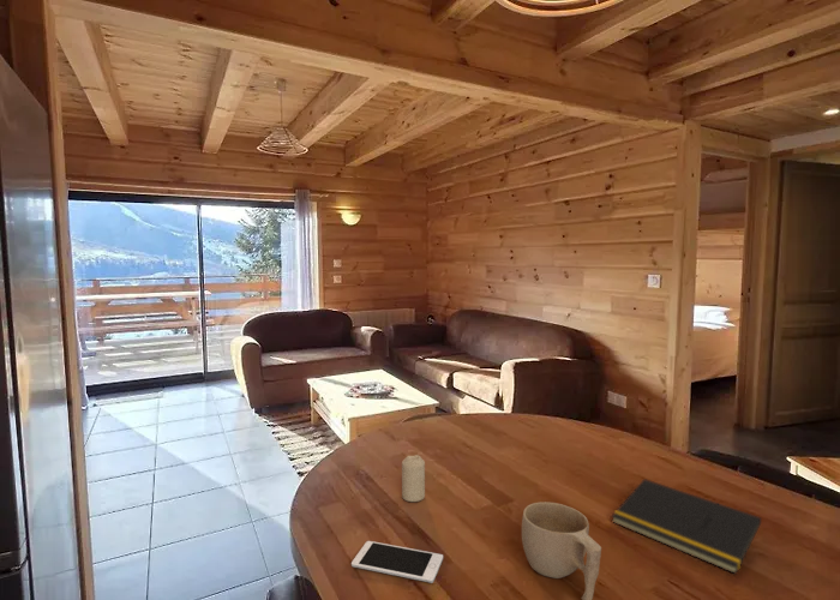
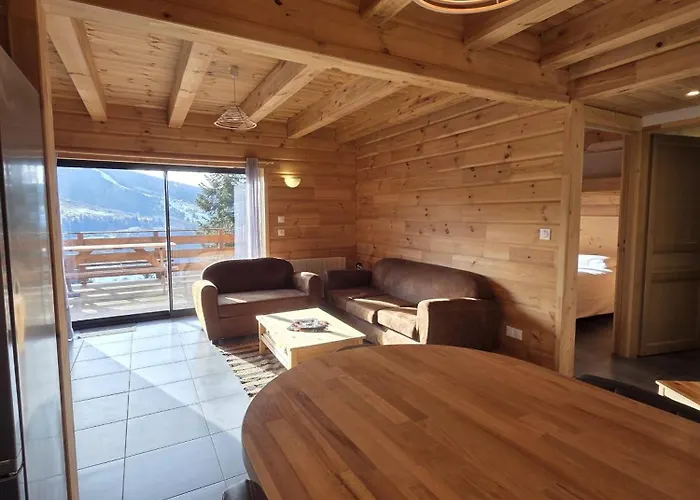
- notepad (683, 520)
- cell phone (397, 560)
- cup (562, 550)
- candle (413, 476)
